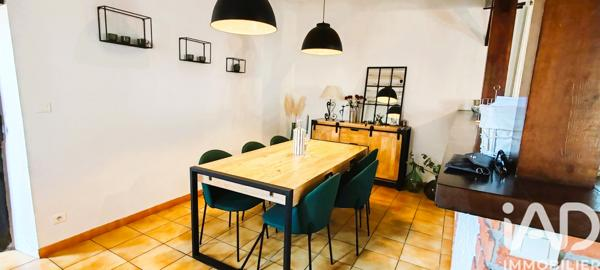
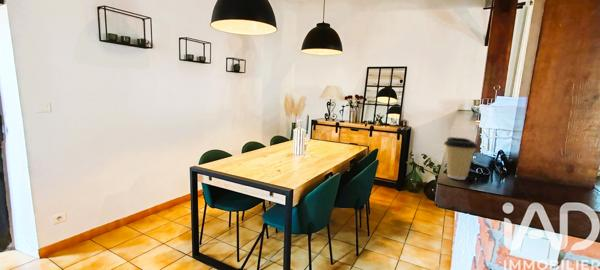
+ coffee cup (458, 158)
